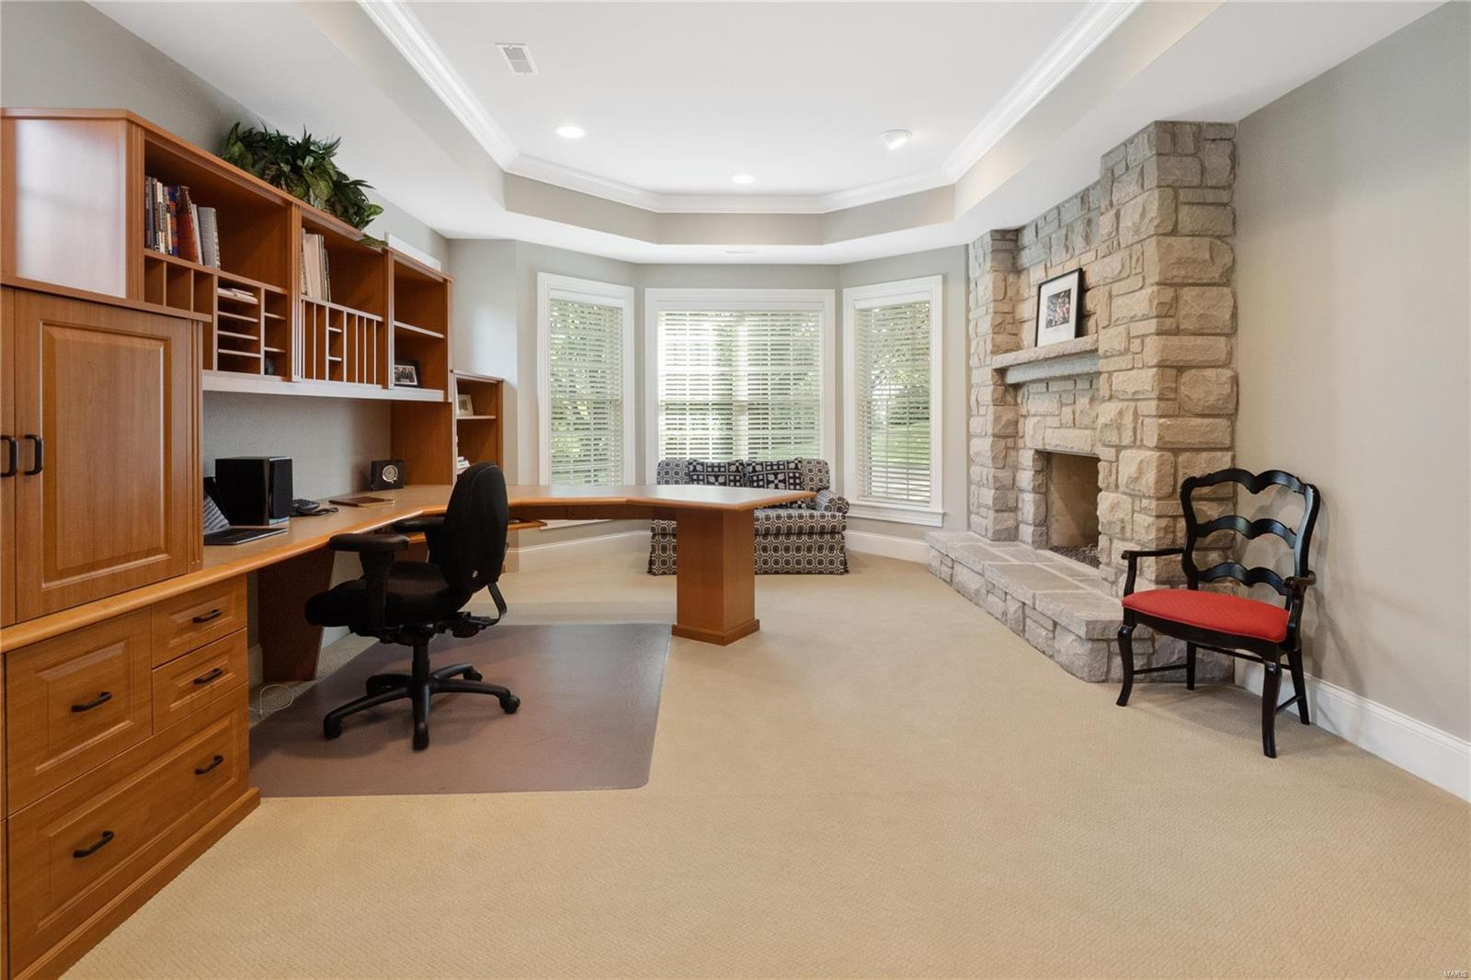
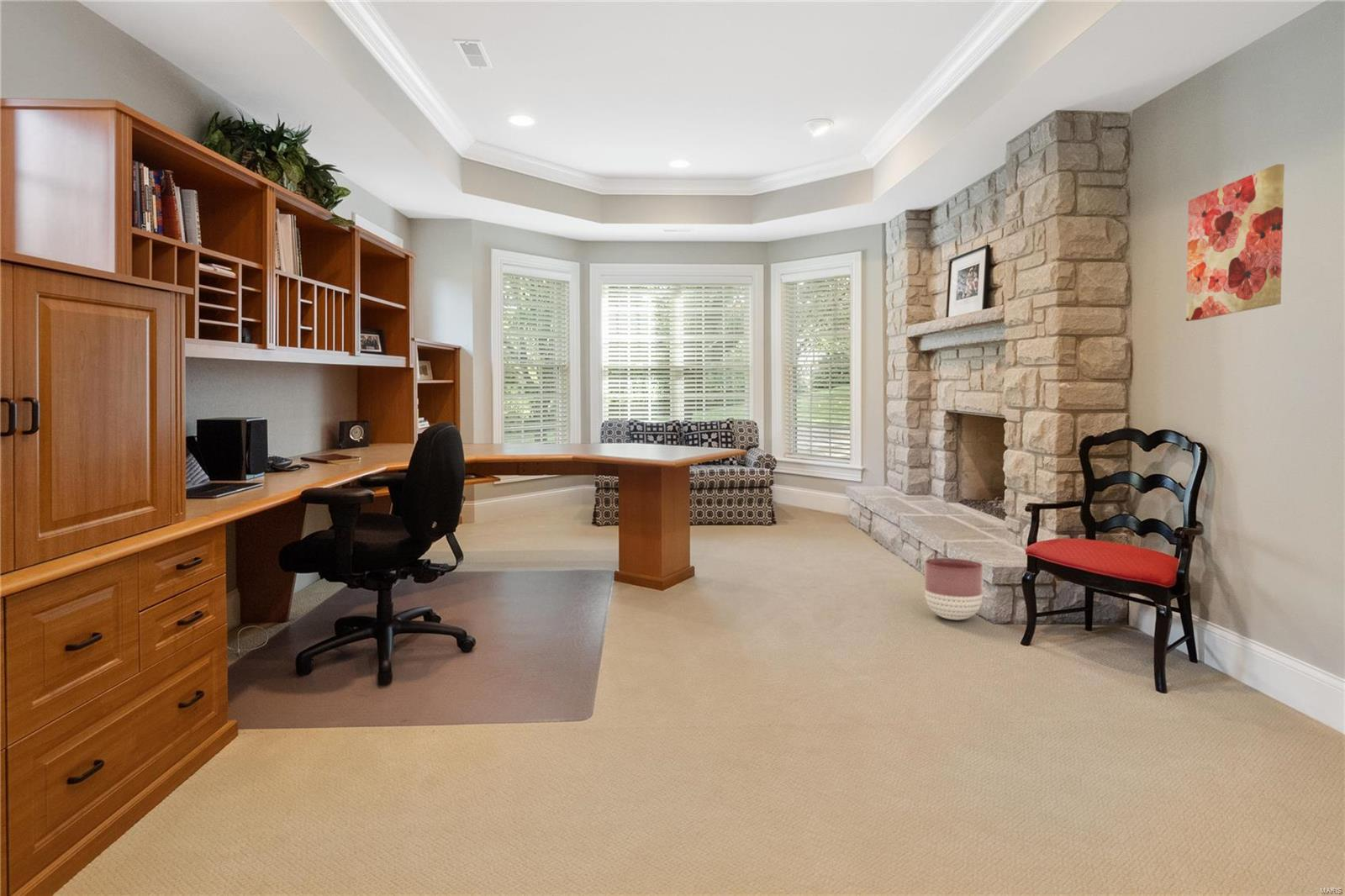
+ planter (952, 590)
+ wall art (1231, 248)
